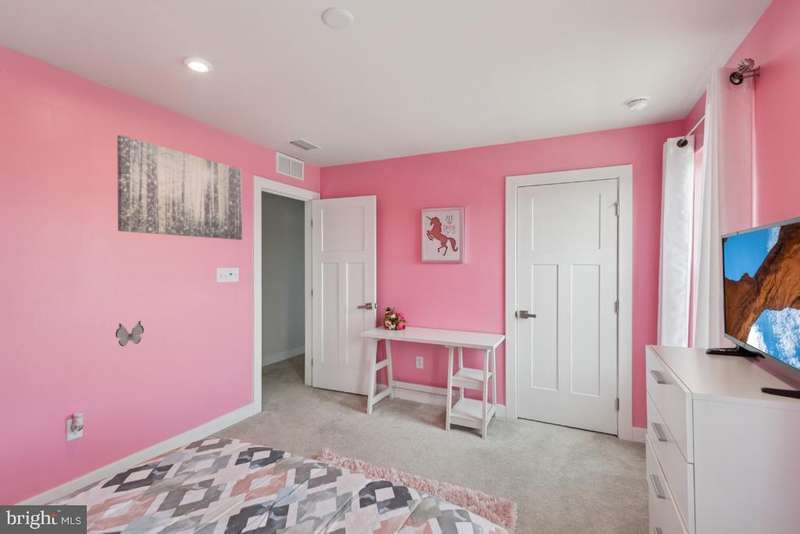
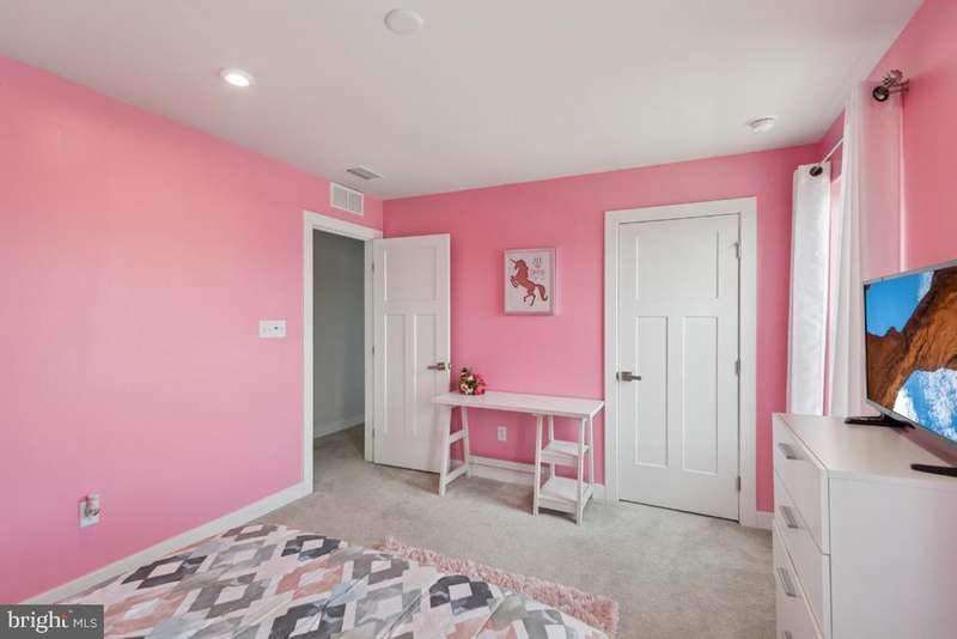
- wall art (189, 195)
- decorative butterfly (131, 333)
